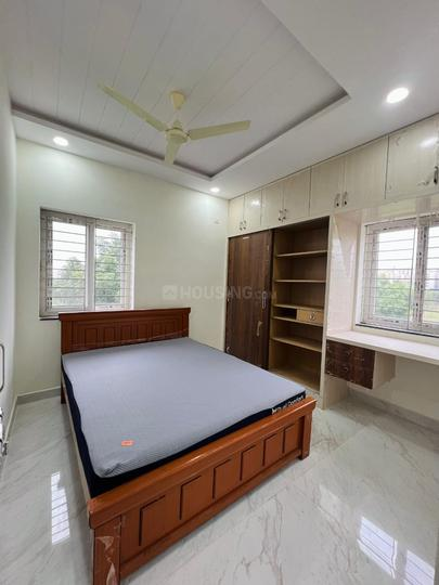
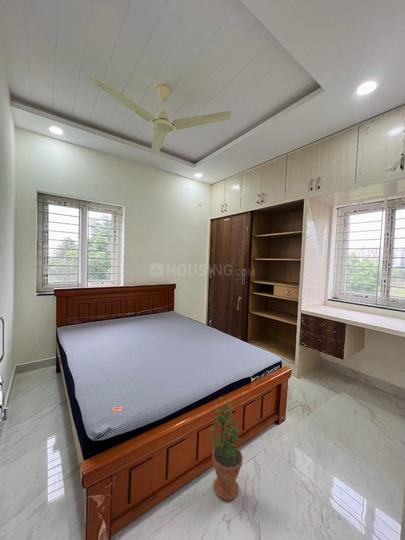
+ potted plant (223, 445)
